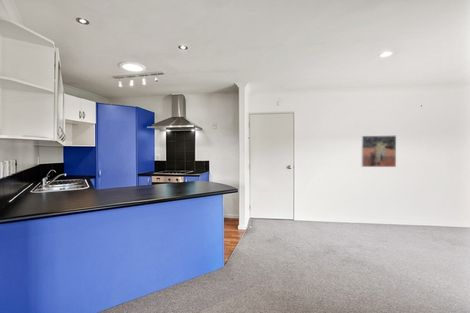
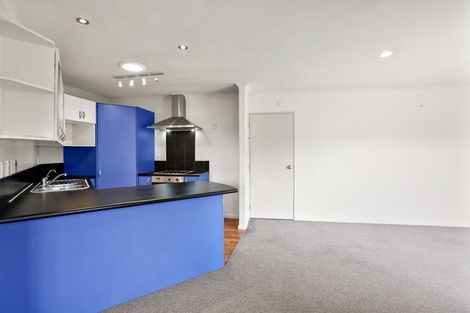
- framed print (378, 151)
